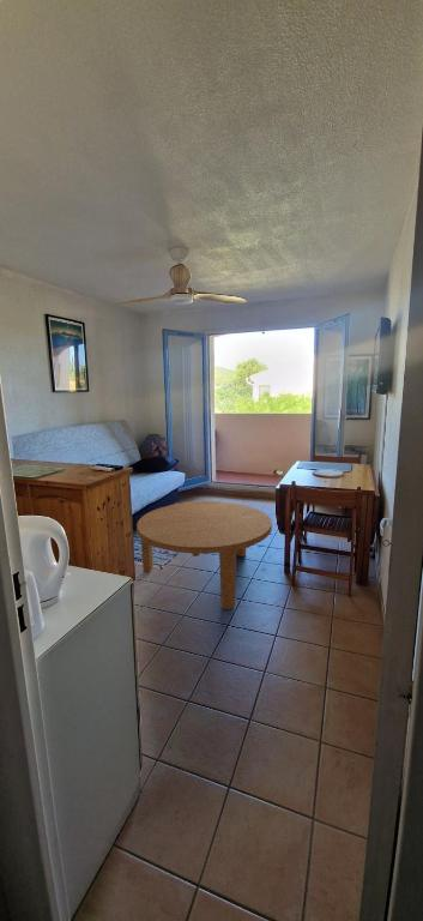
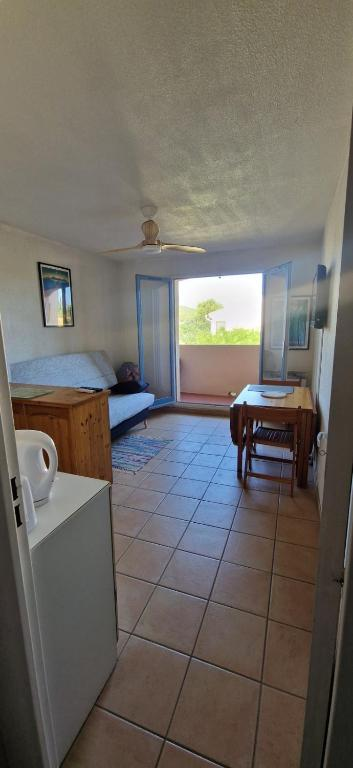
- coffee table (205, 548)
